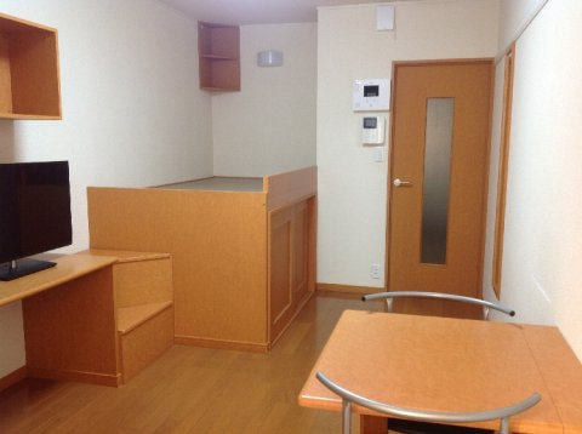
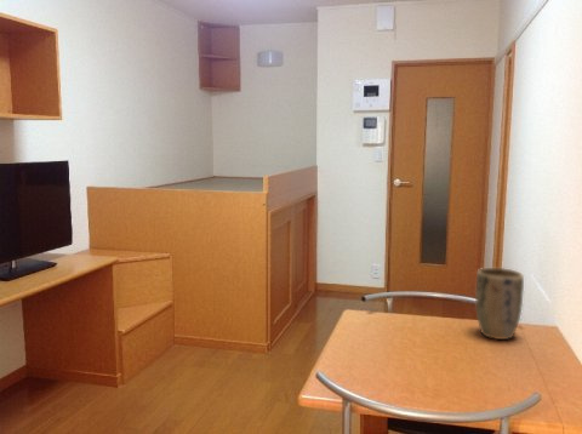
+ plant pot (497, 303)
